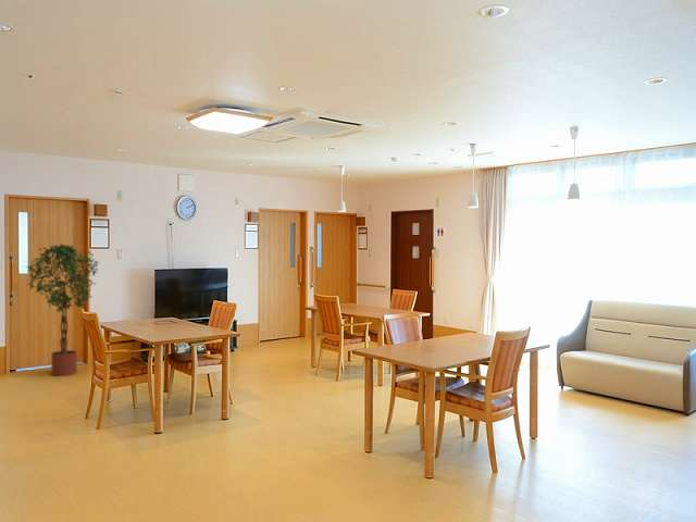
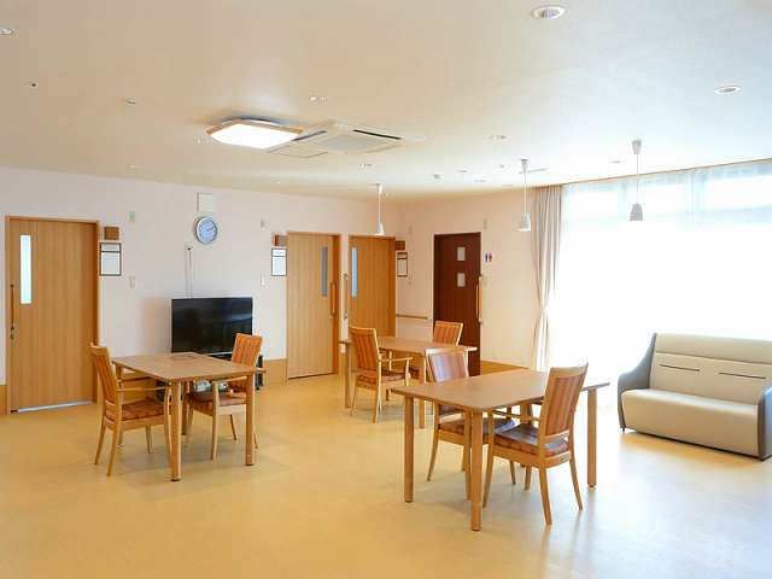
- potted tree (63, 309)
